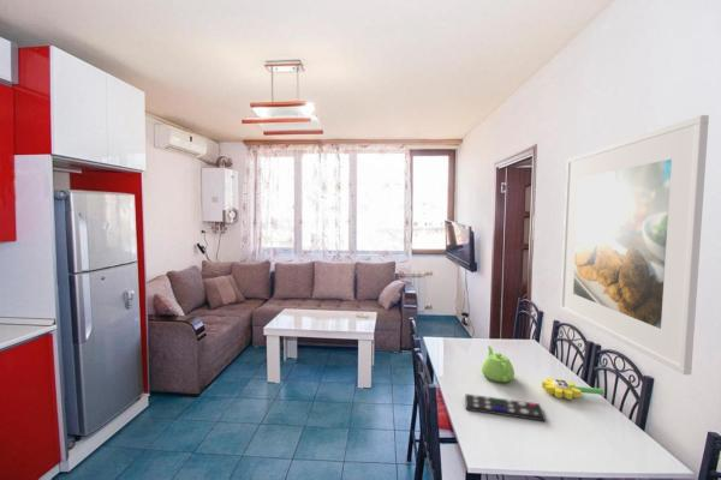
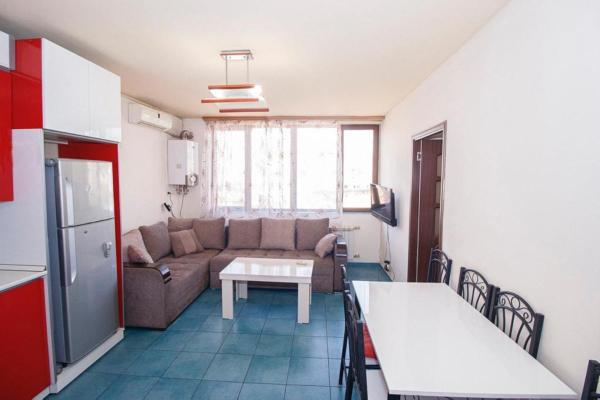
- teapot (496, 364)
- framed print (613, 240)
- flower (572, 388)
- remote control (502, 406)
